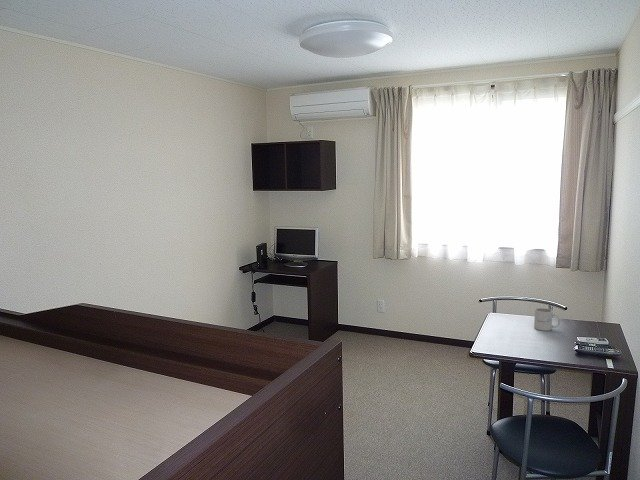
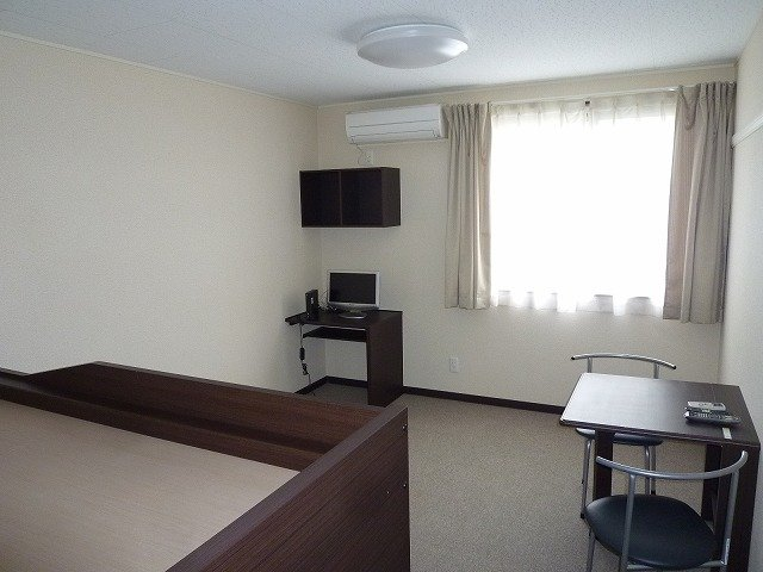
- mug (546, 319)
